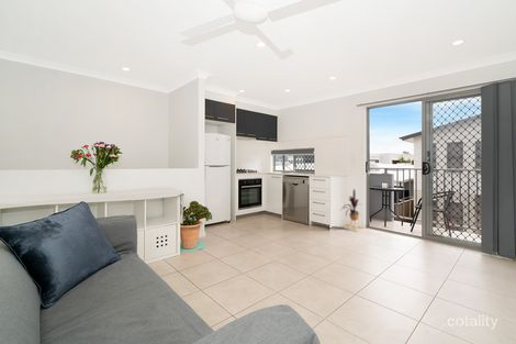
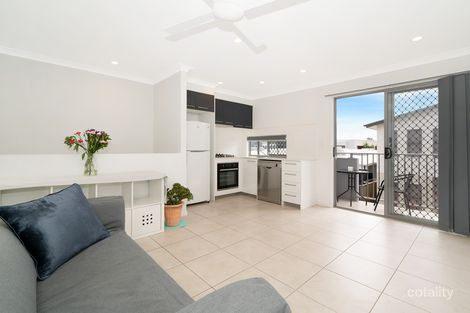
- house plant (351, 209)
